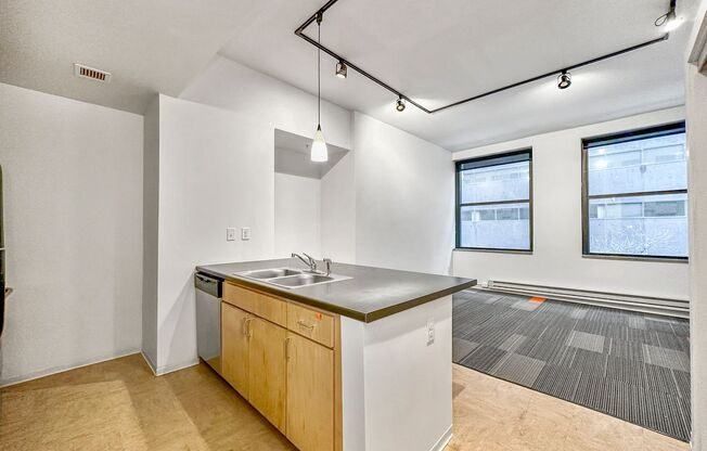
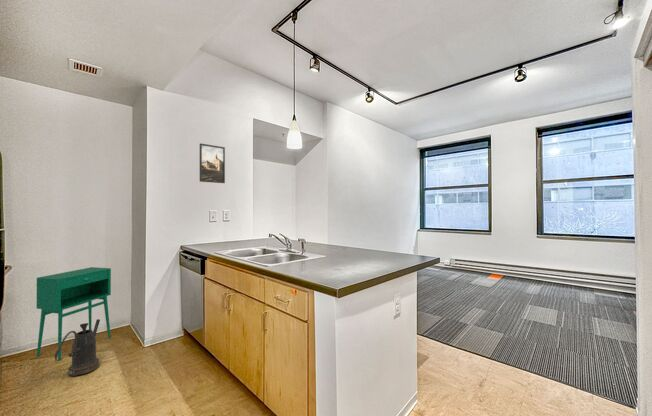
+ watering can (79, 349)
+ storage cabinet (76, 310)
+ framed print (212, 163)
